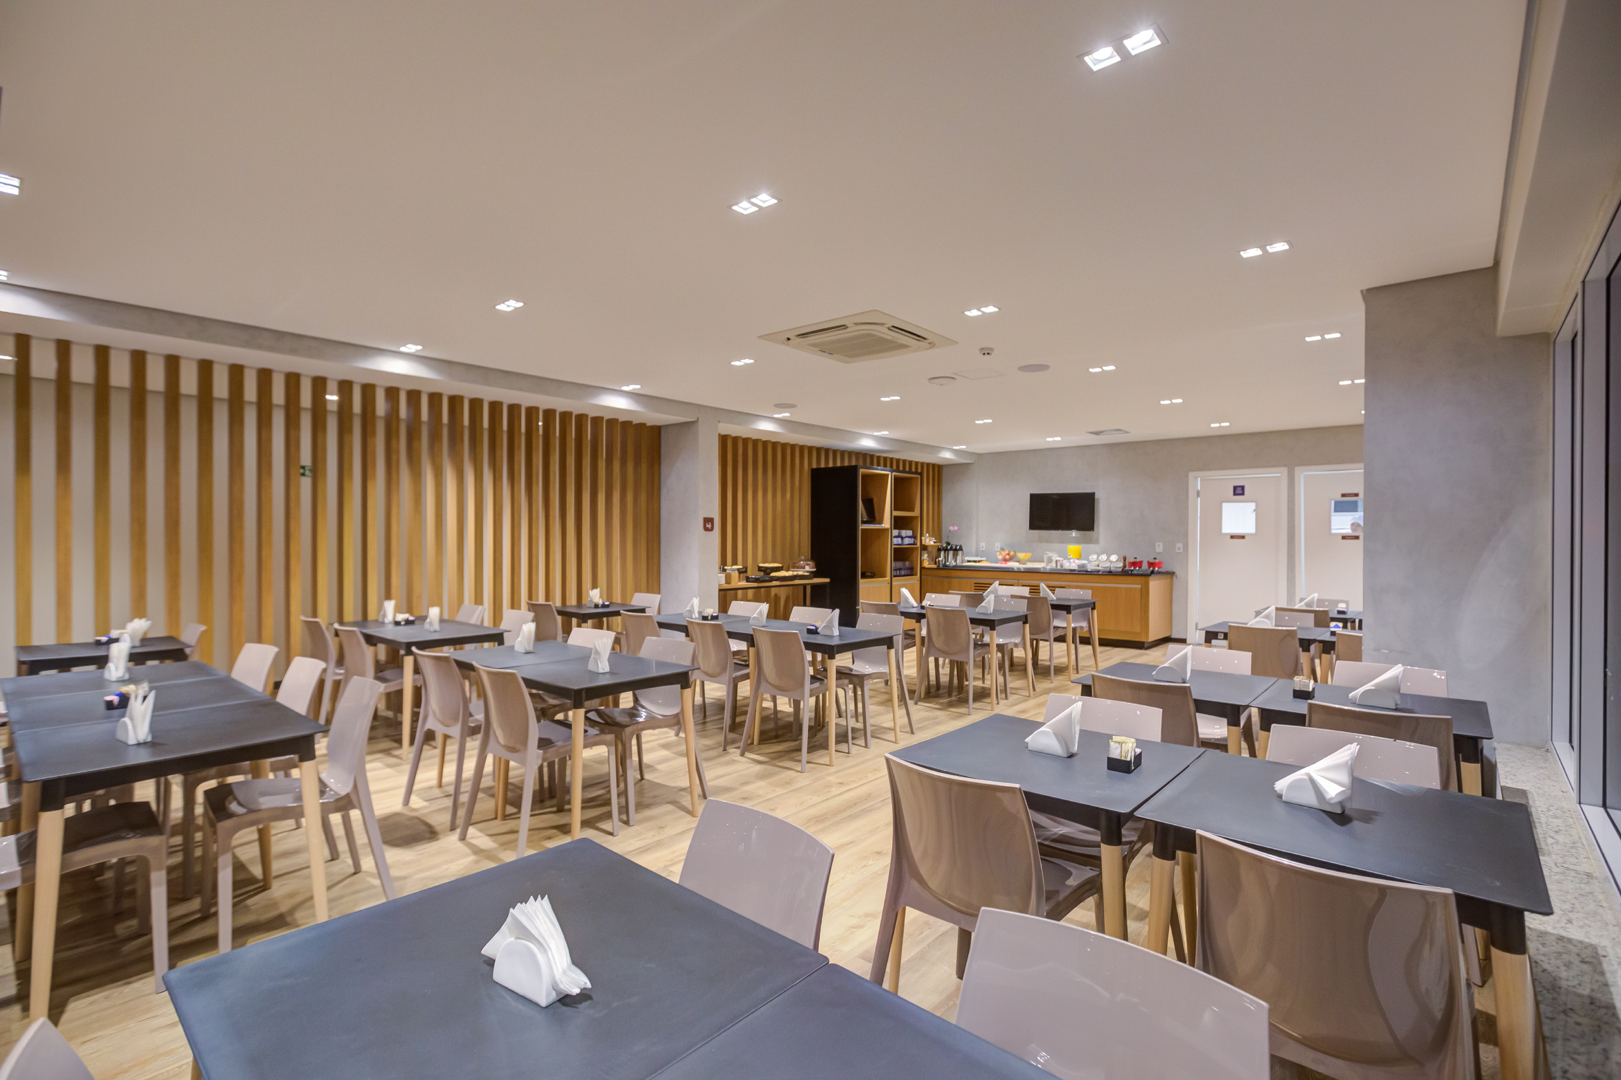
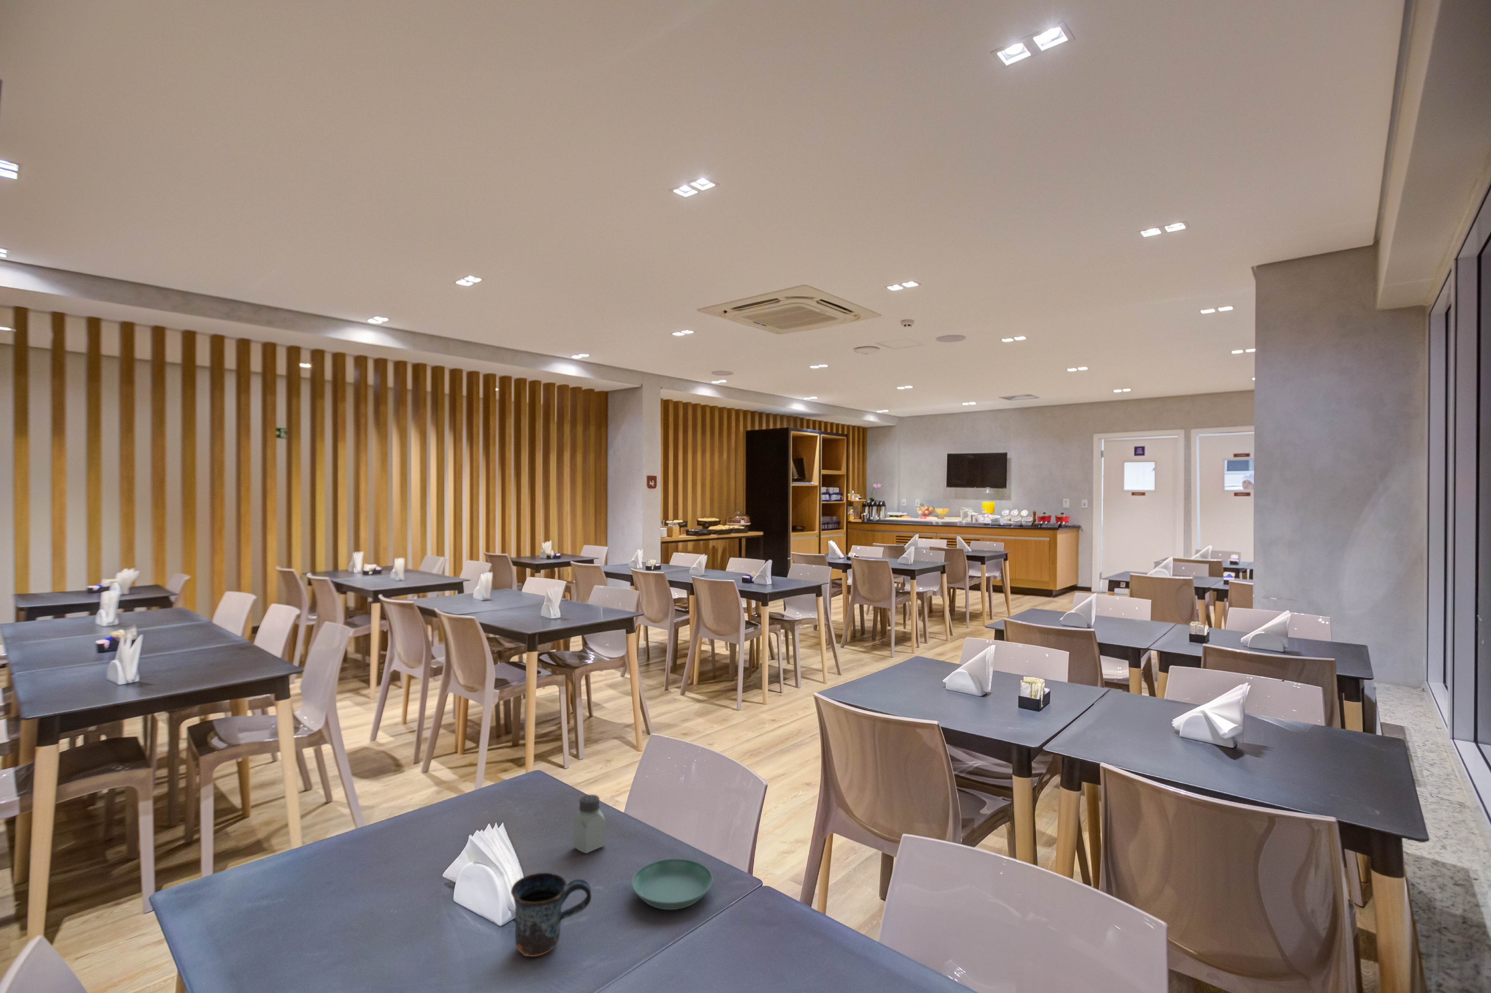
+ saltshaker (590, 822)
+ mug (549, 917)
+ saucer (672, 885)
